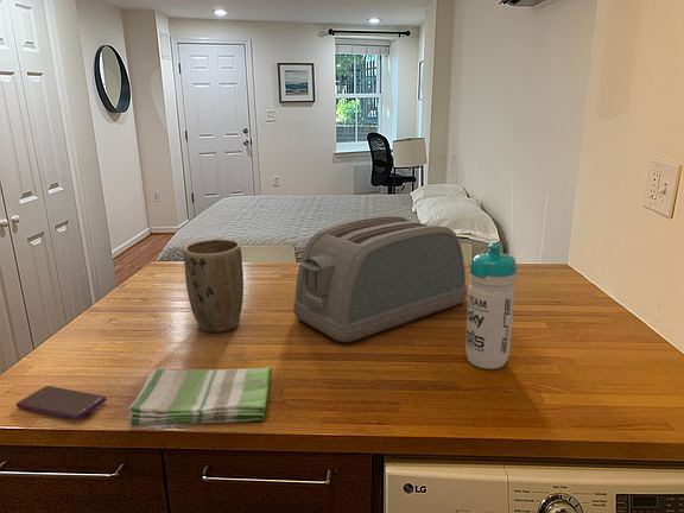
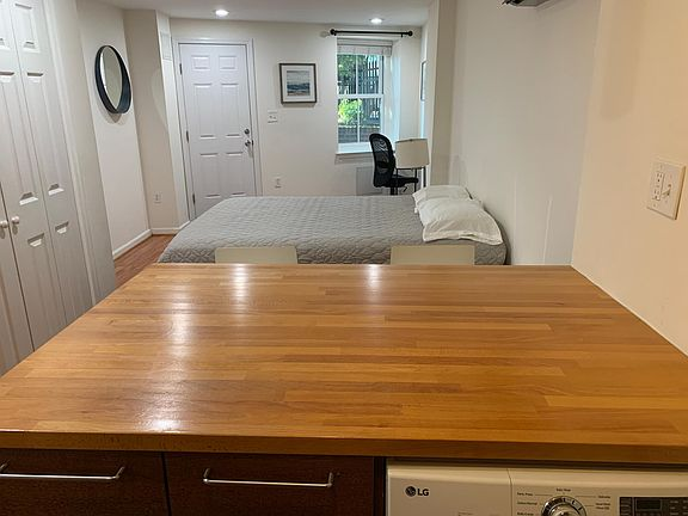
- smartphone (61, 401)
- dish towel (204, 390)
- plant pot (215, 285)
- toaster (380, 268)
- water bottle (490, 304)
